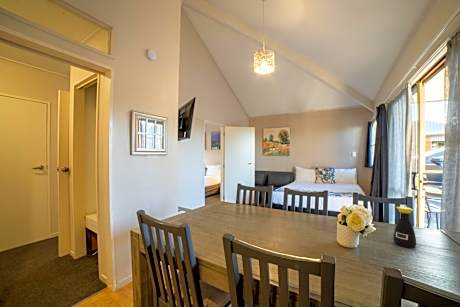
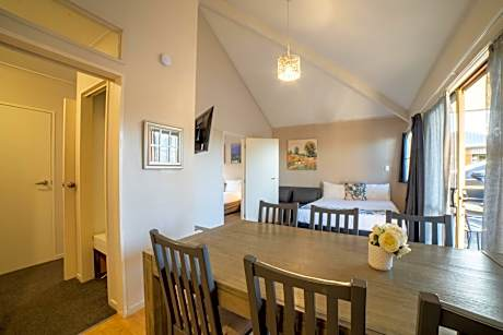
- bottle (404, 225)
